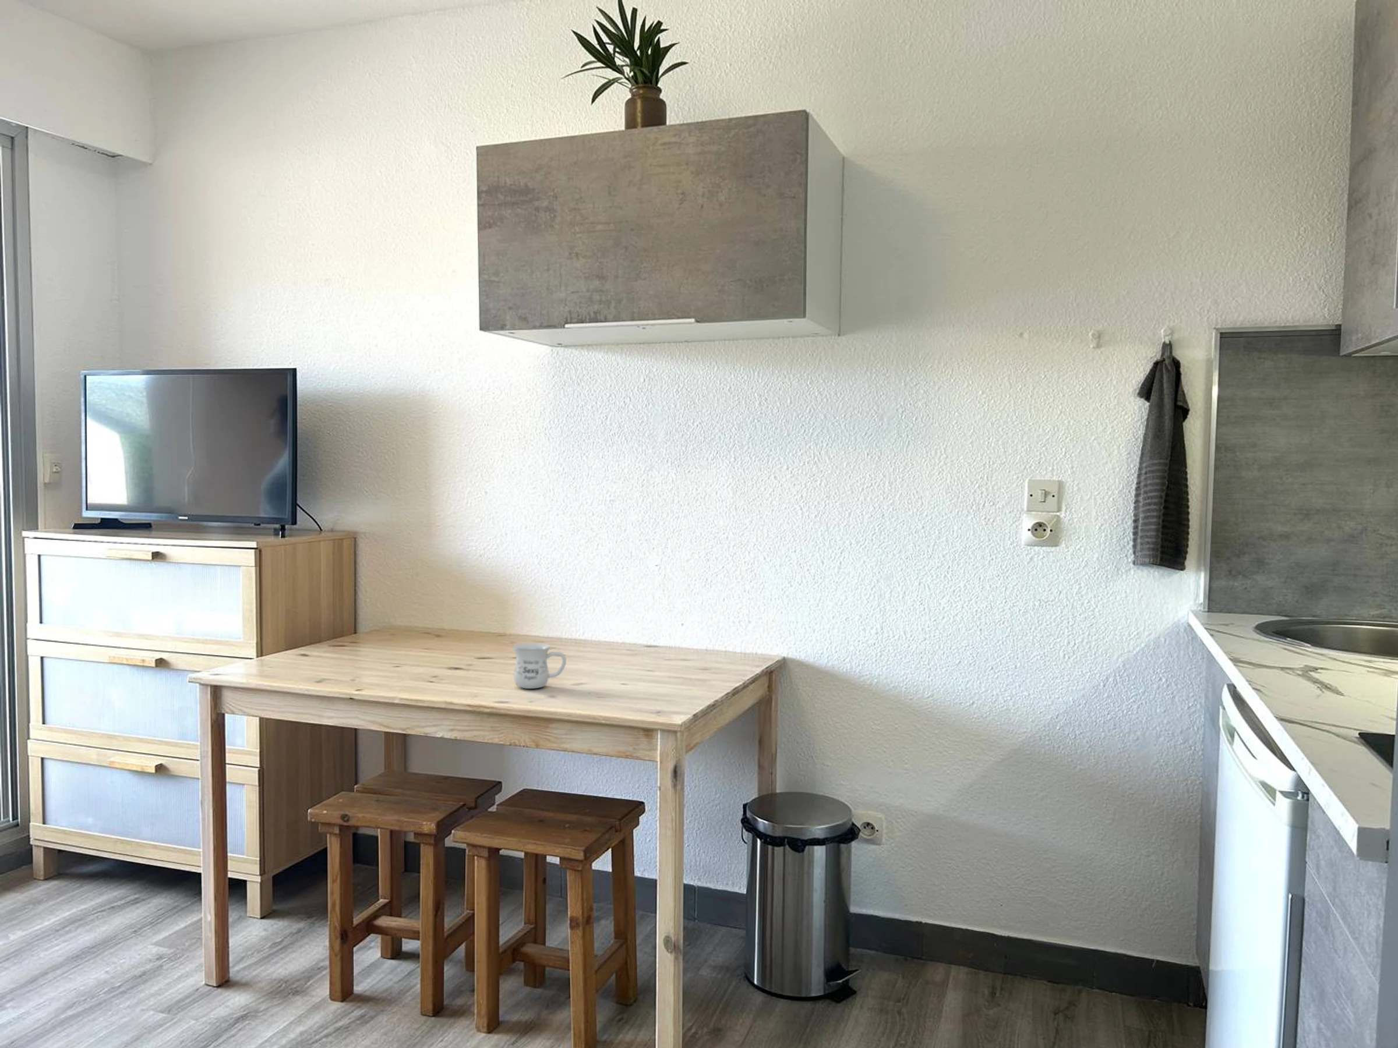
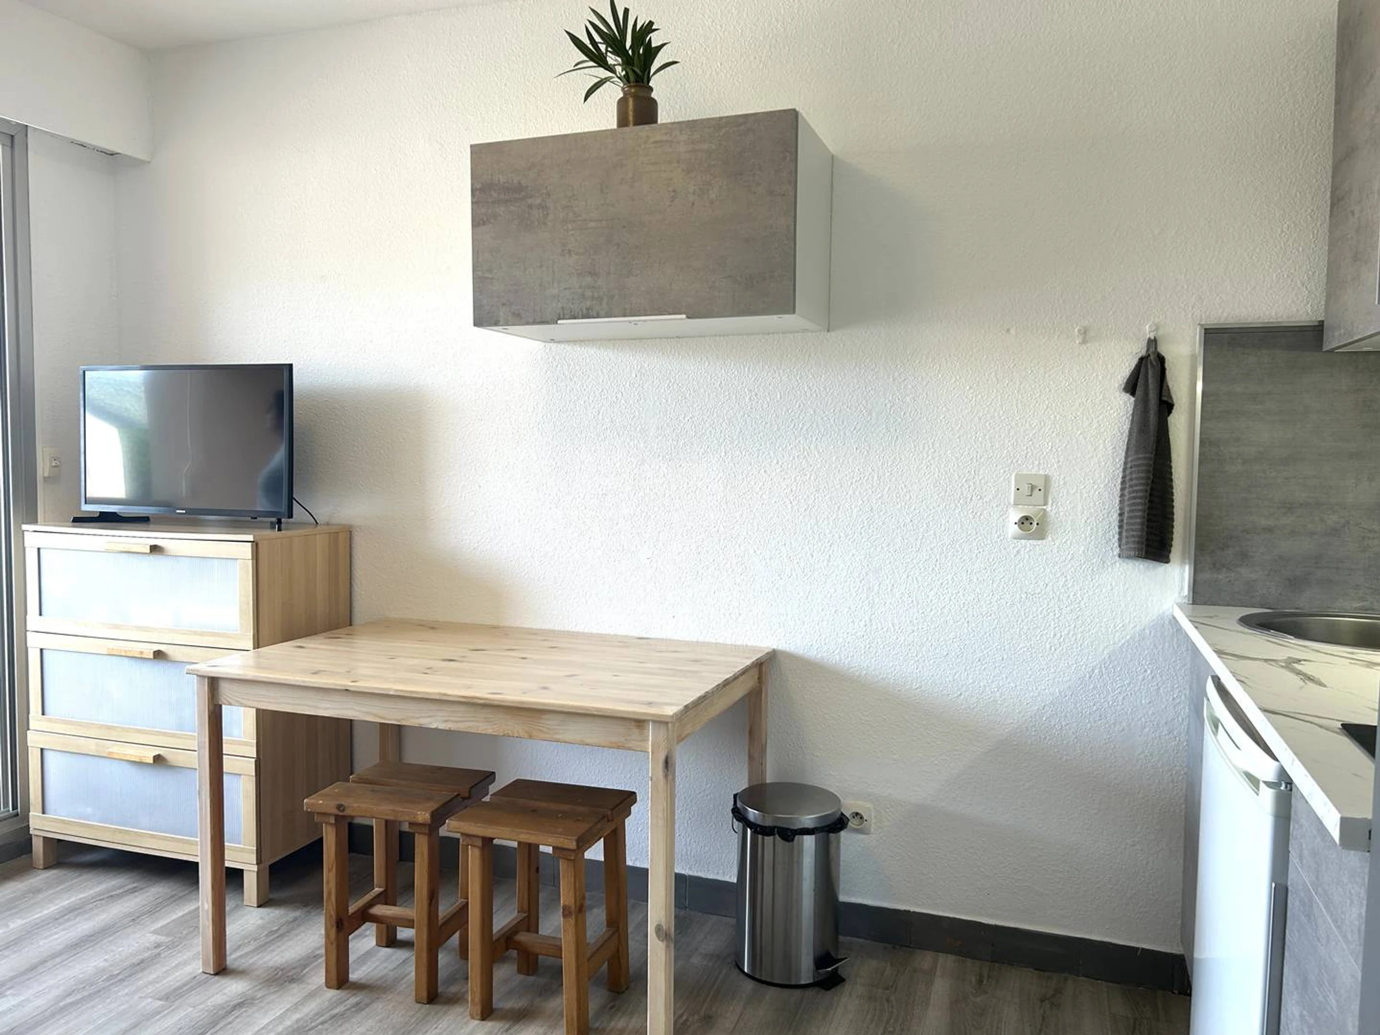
- mug (538, 666)
